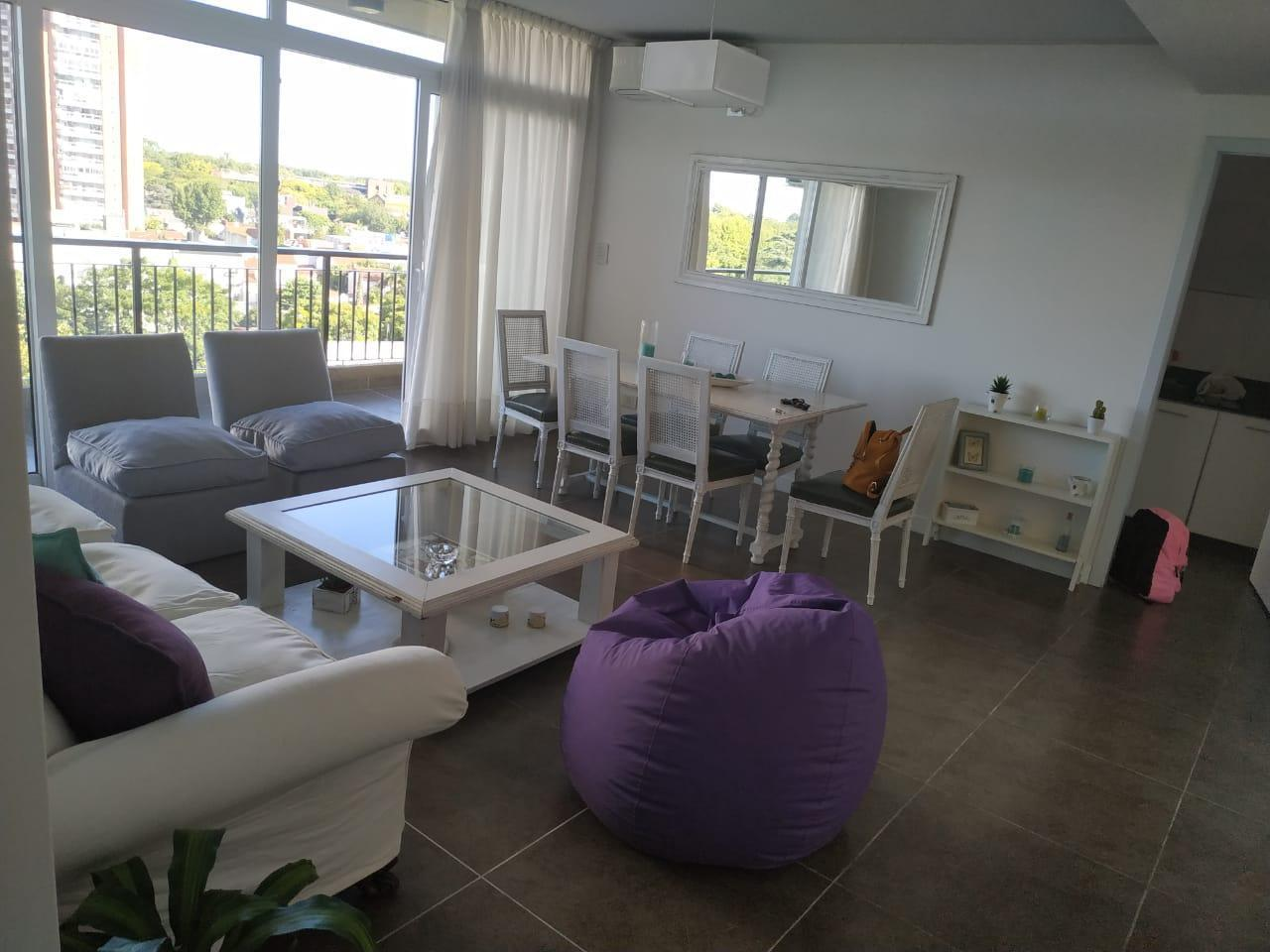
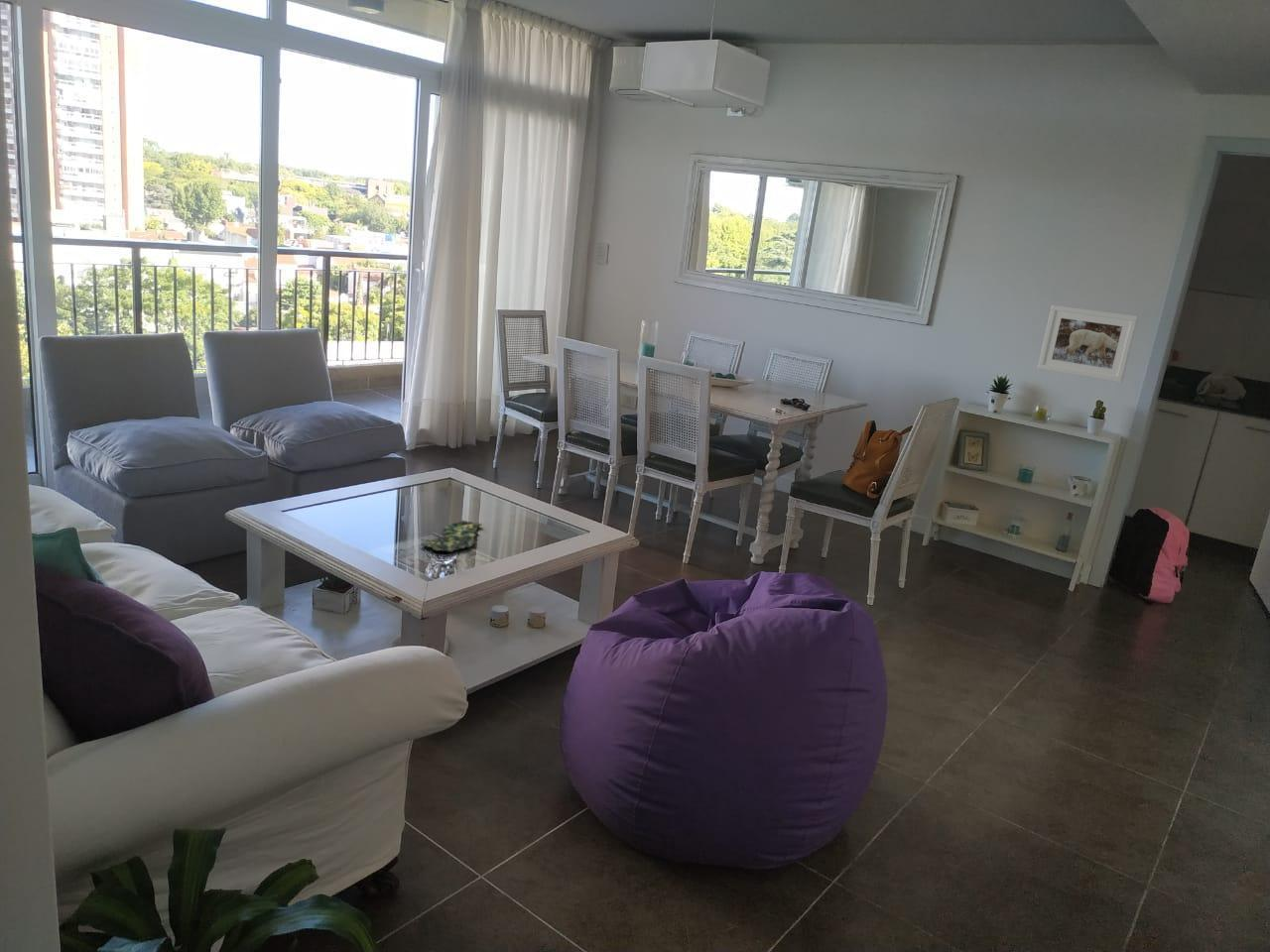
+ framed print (1086, 343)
+ decorative bowl (453, 535)
